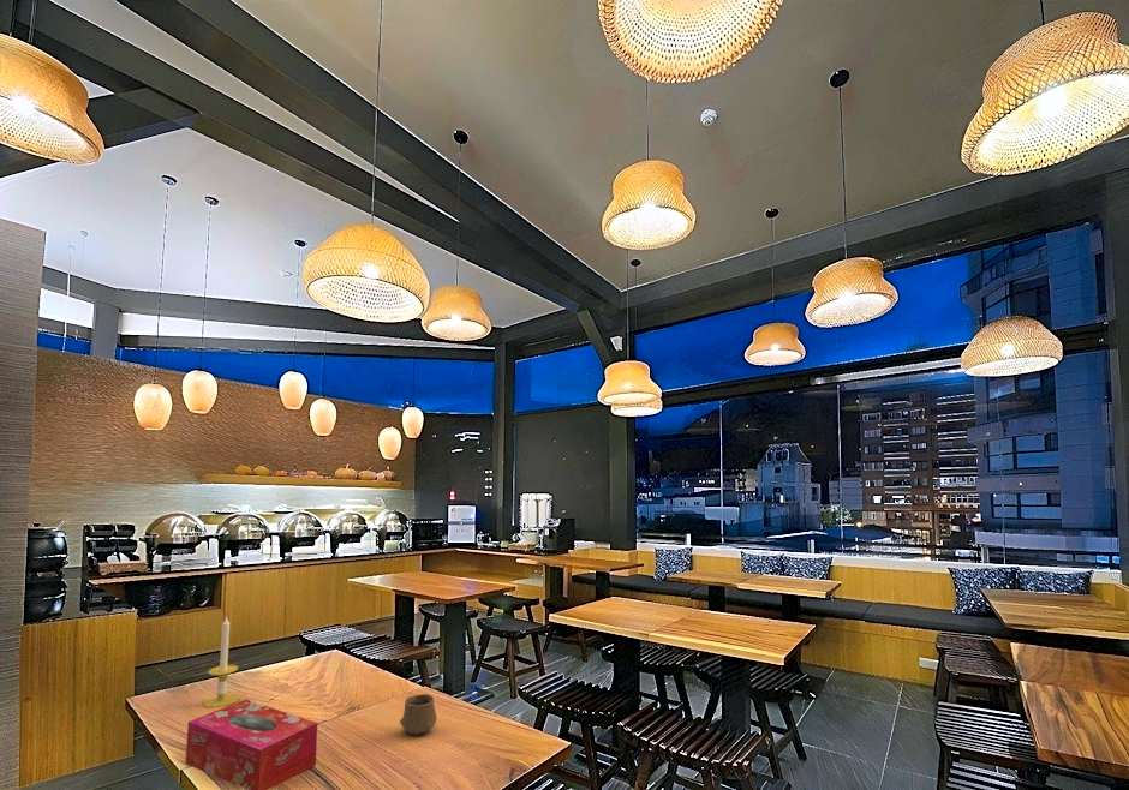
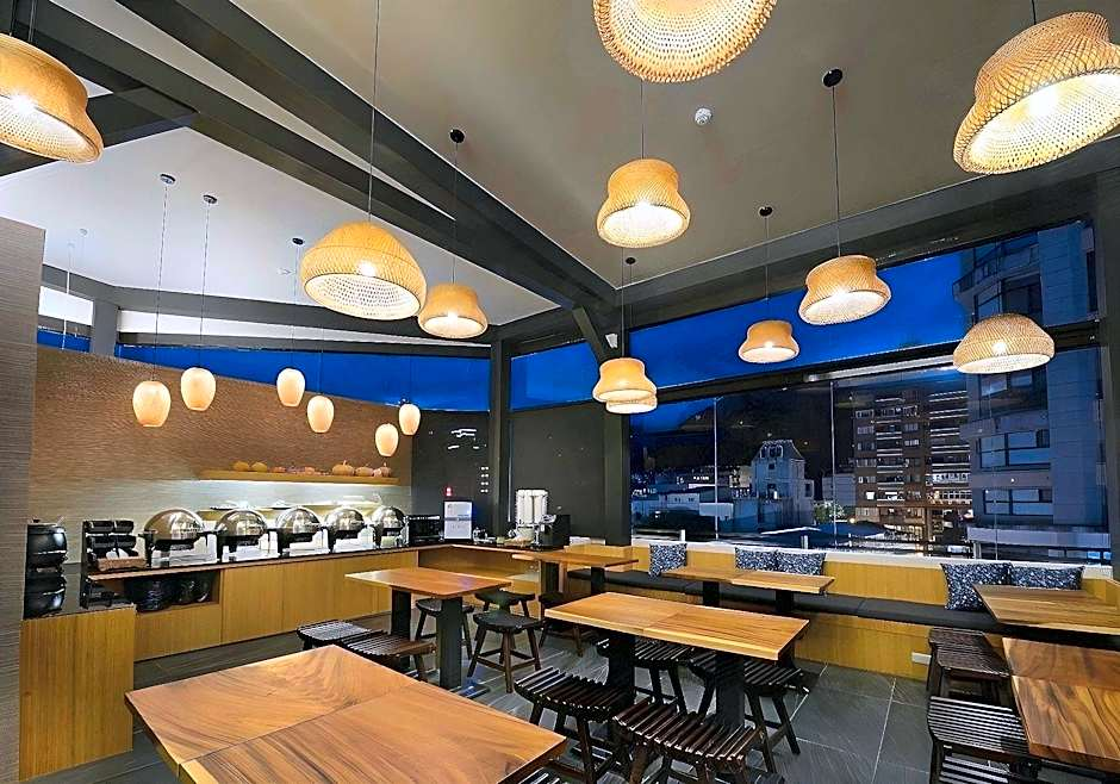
- candle (223, 657)
- cup (418, 714)
- tissue box (251, 742)
